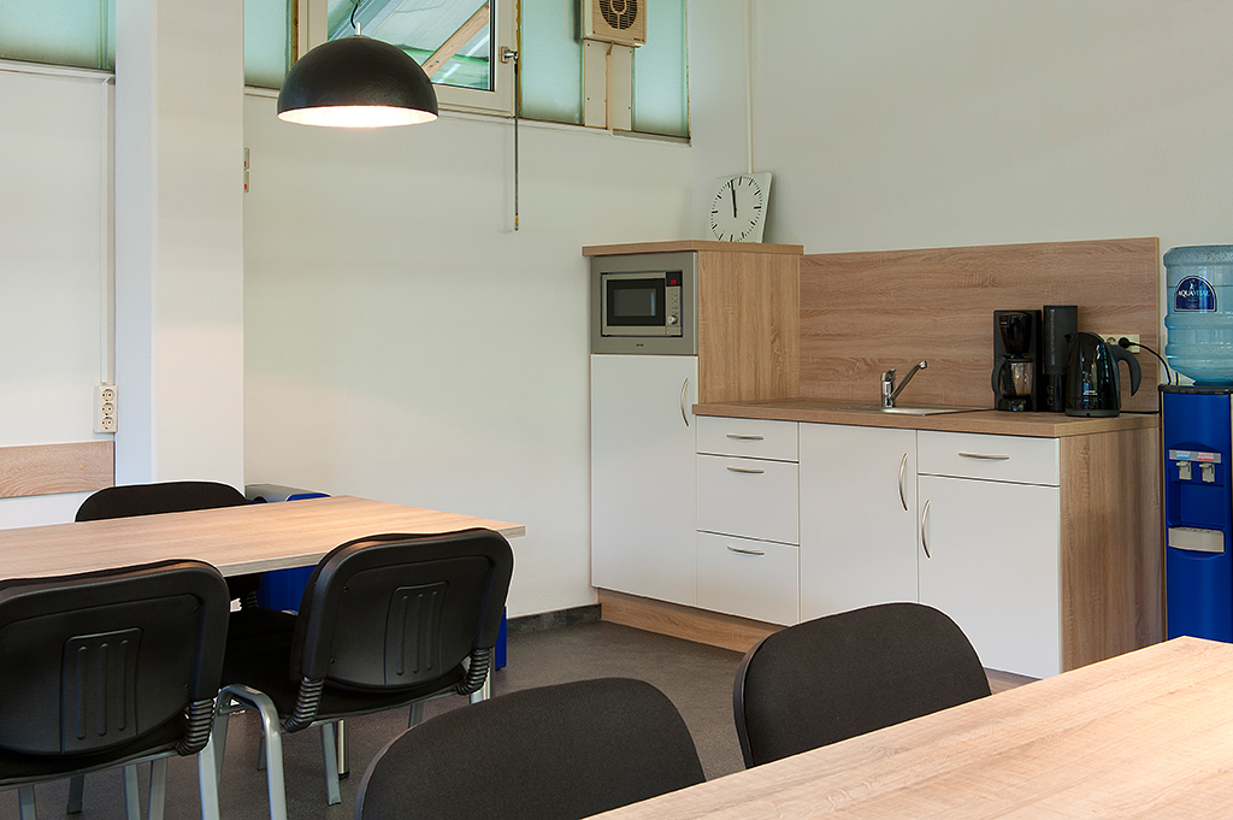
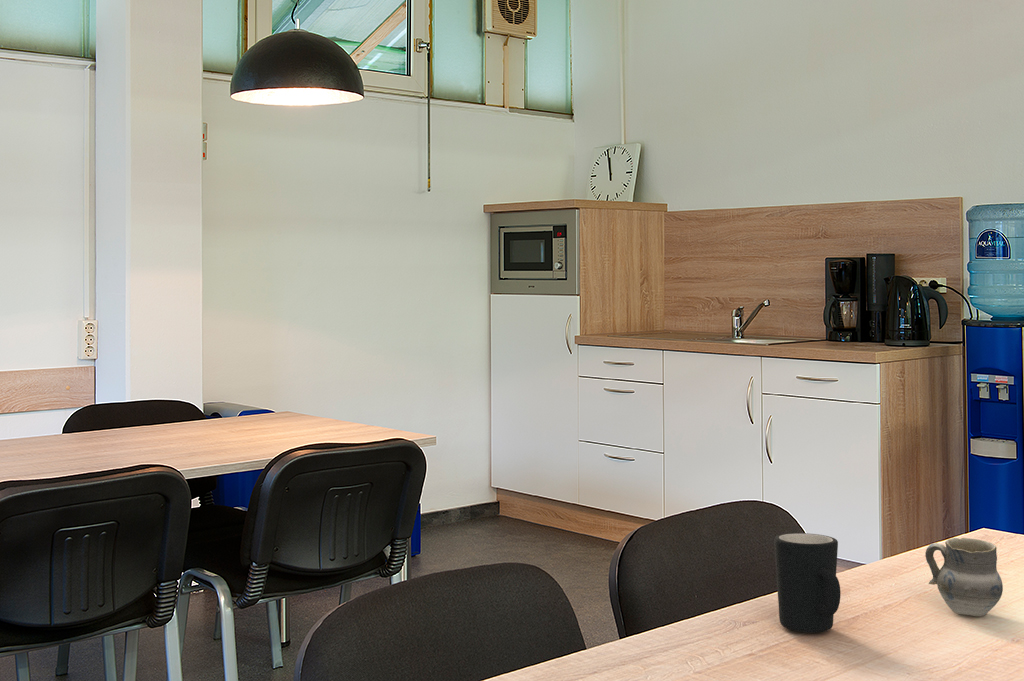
+ mug (813, 586)
+ cup (963, 576)
